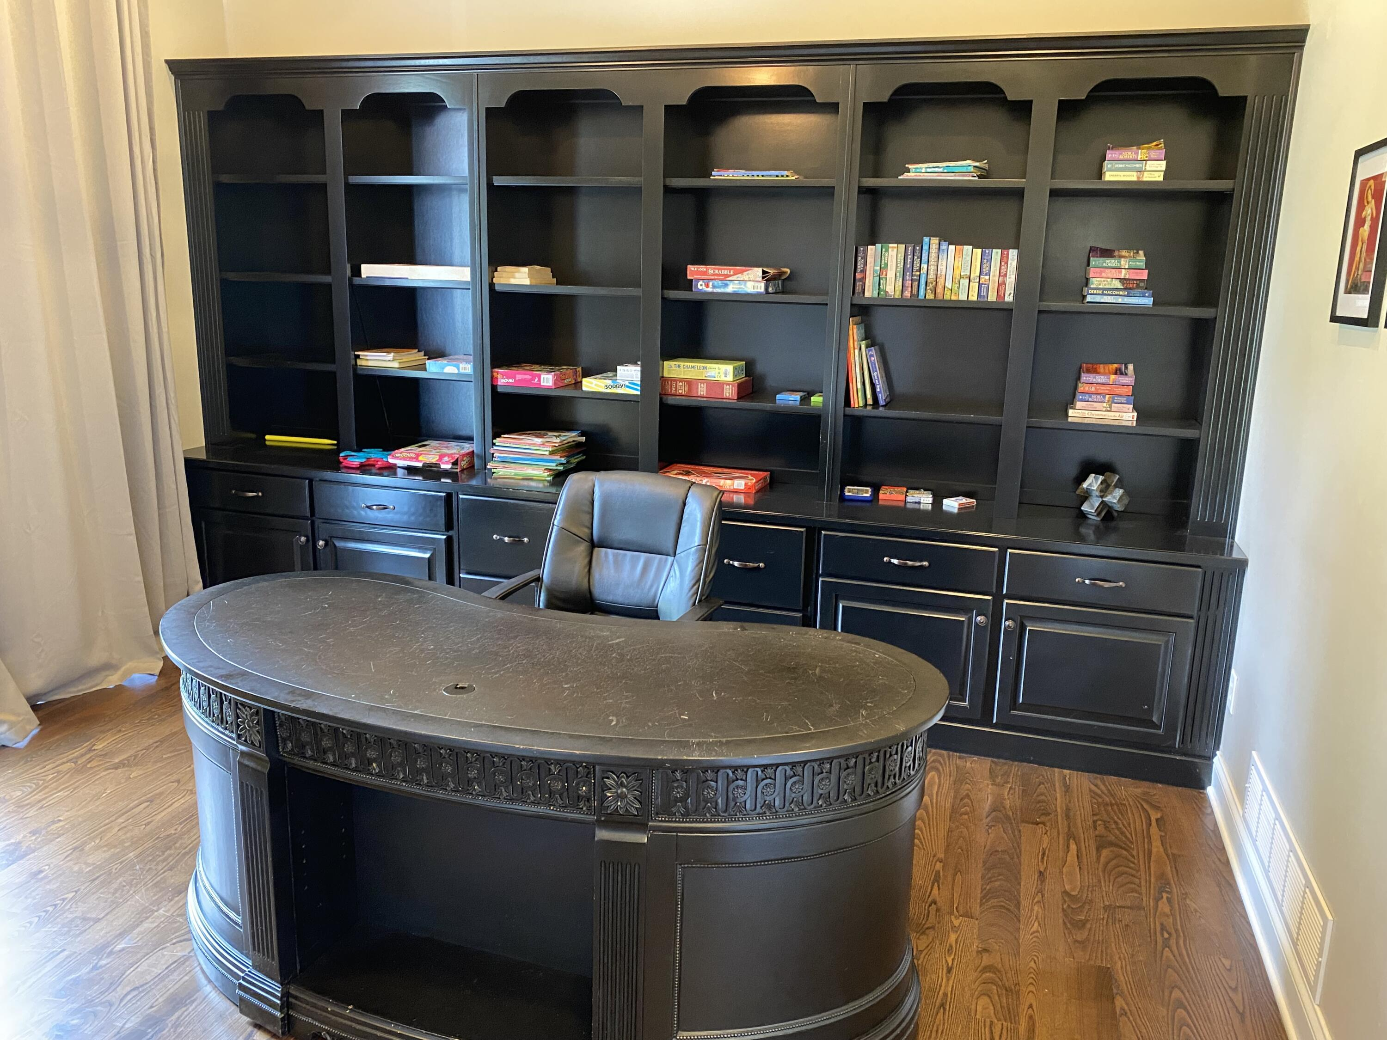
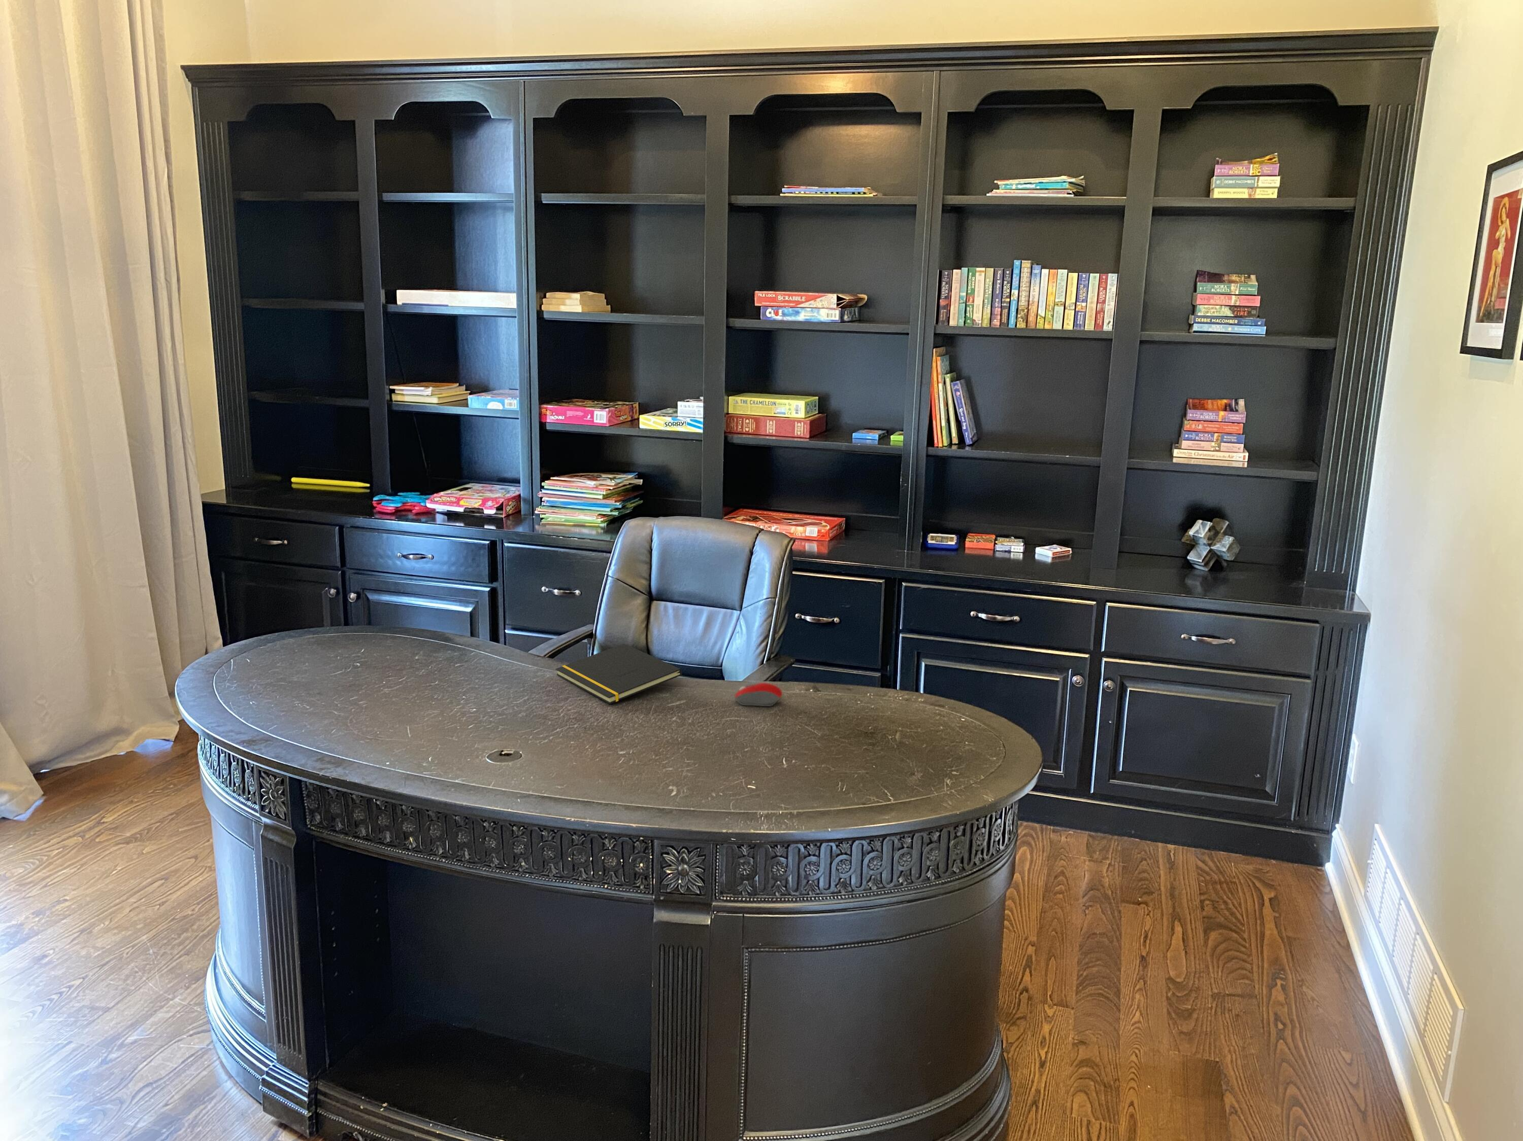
+ computer mouse (758, 693)
+ notepad (618, 672)
